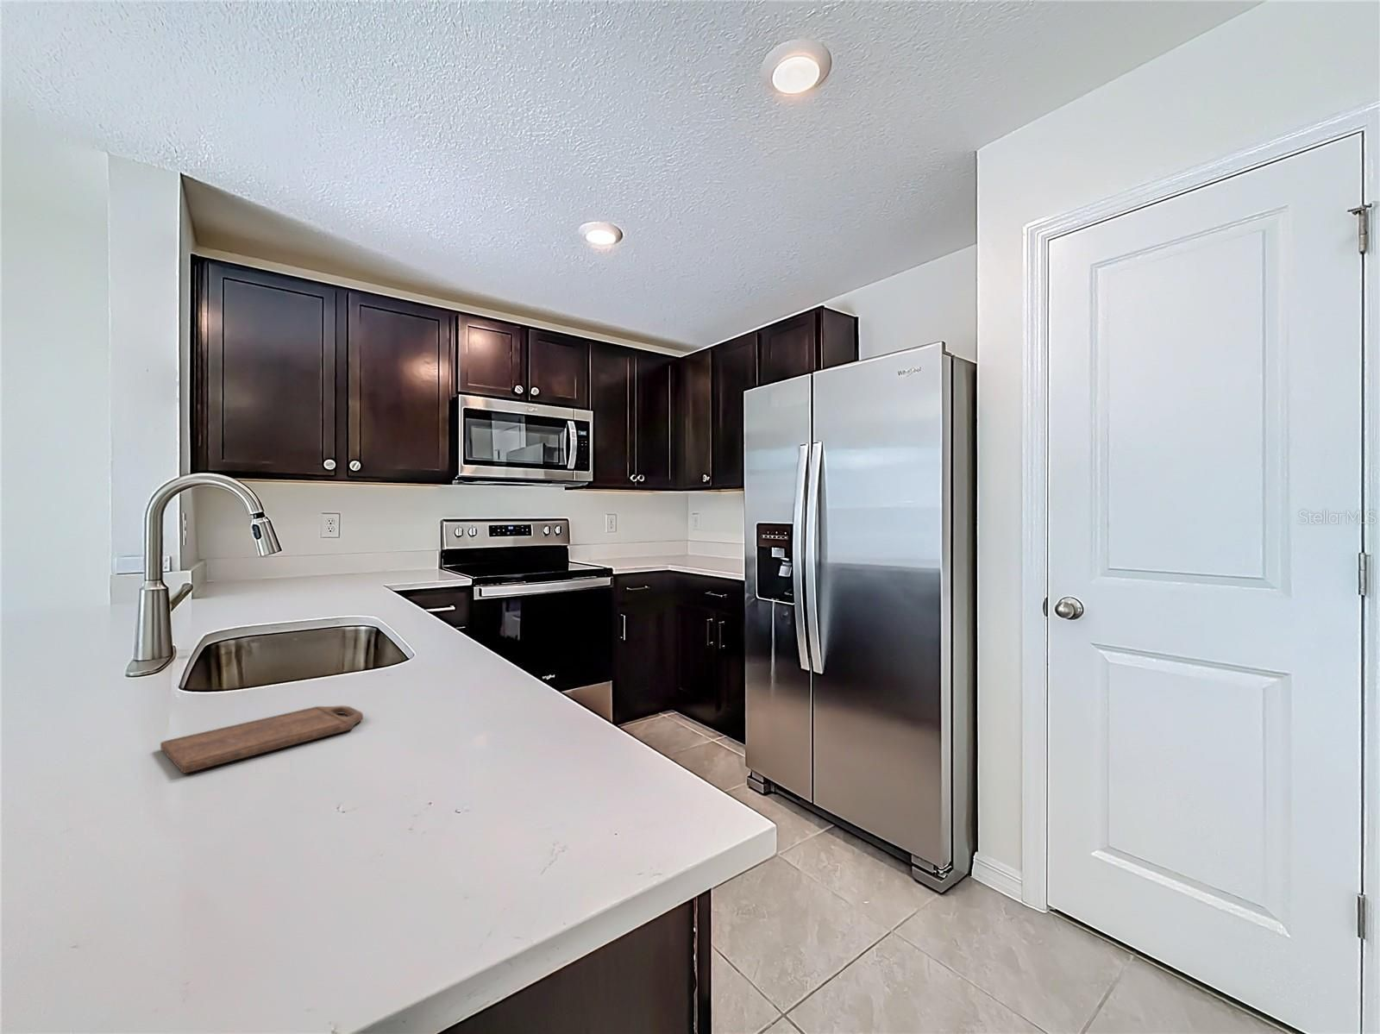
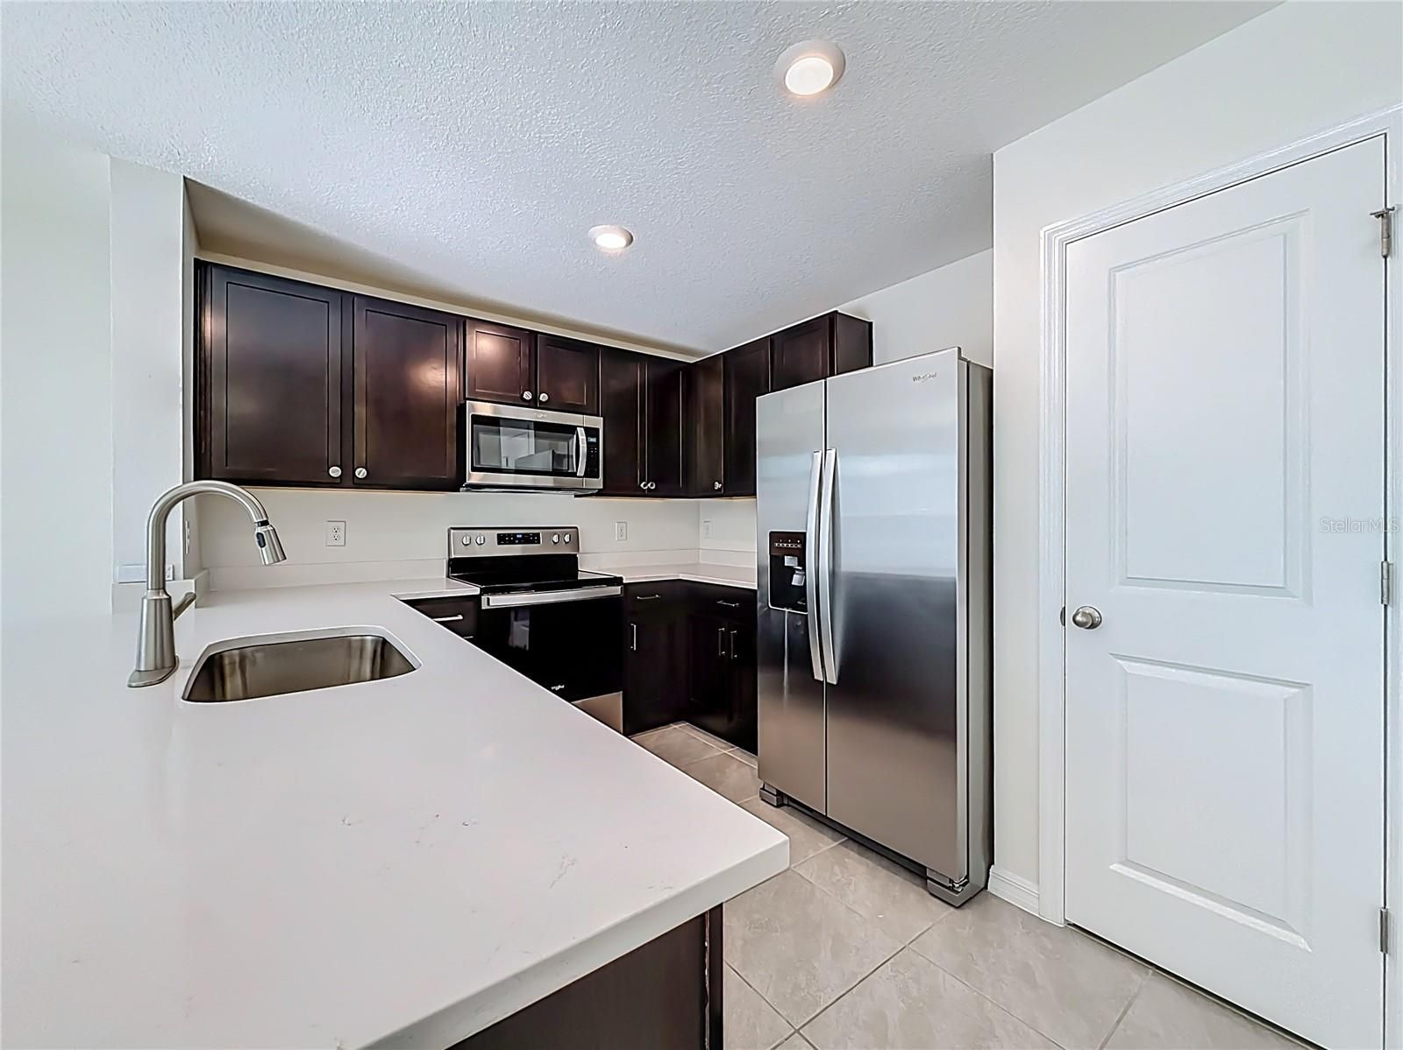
- cutting board (273, 732)
